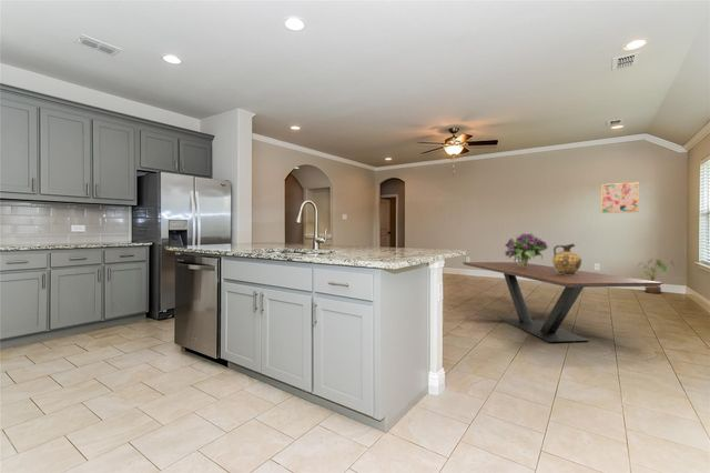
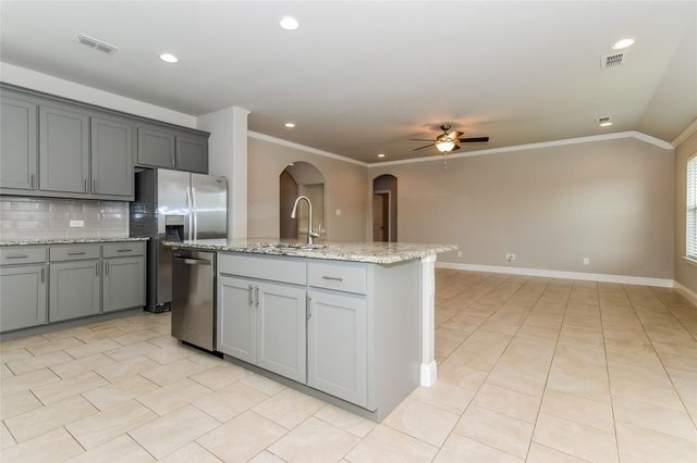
- wall art (619, 198)
- ceramic jug (566, 259)
- bouquet (525, 250)
- dining table (525, 303)
- house plant (655, 276)
